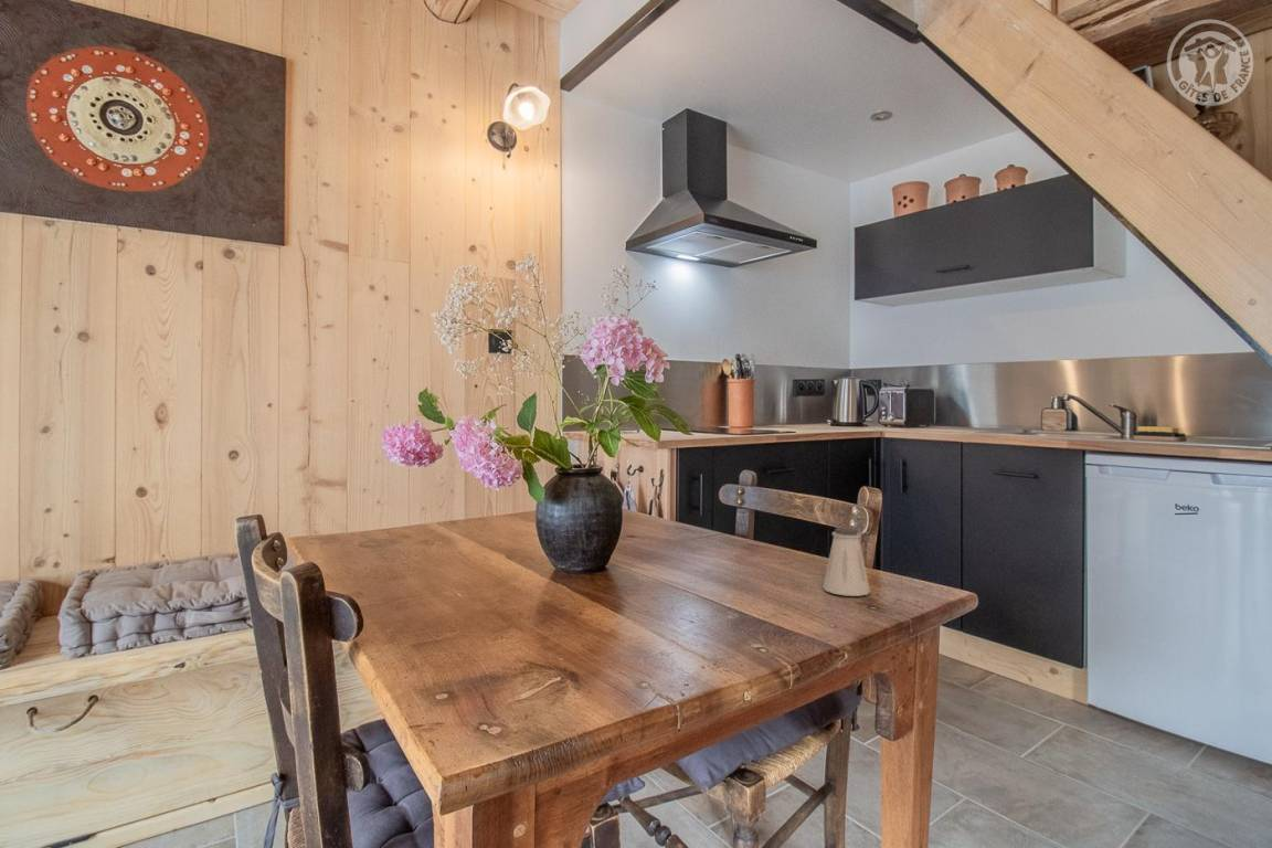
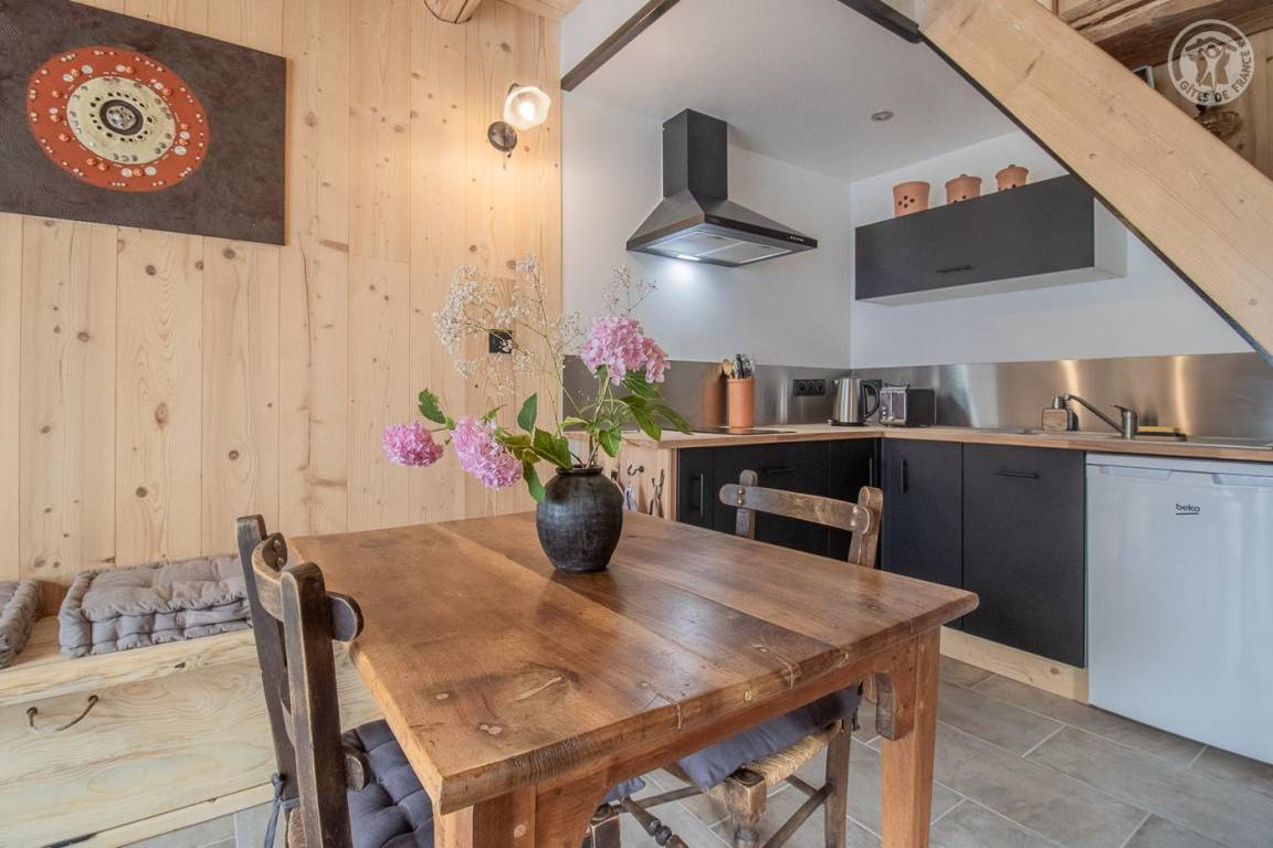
- saltshaker (846, 559)
